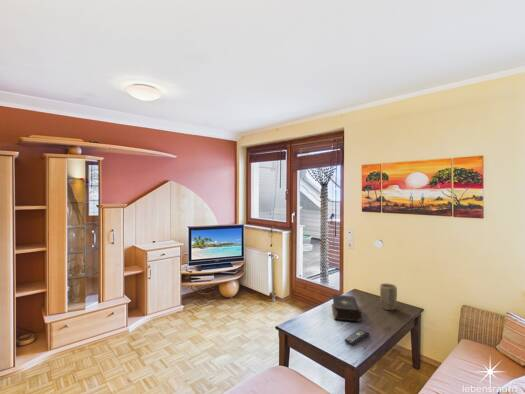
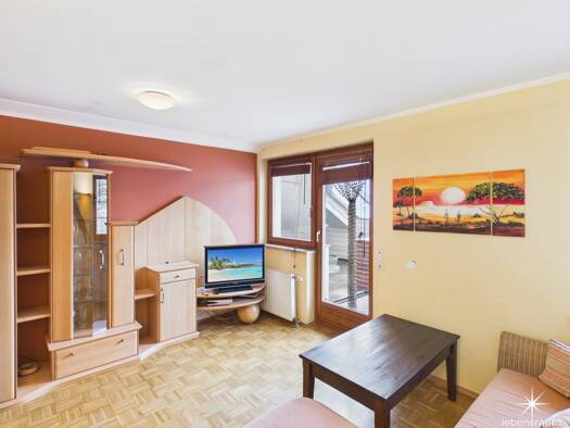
- plant pot (388, 296)
- remote control (357, 336)
- book (345, 306)
